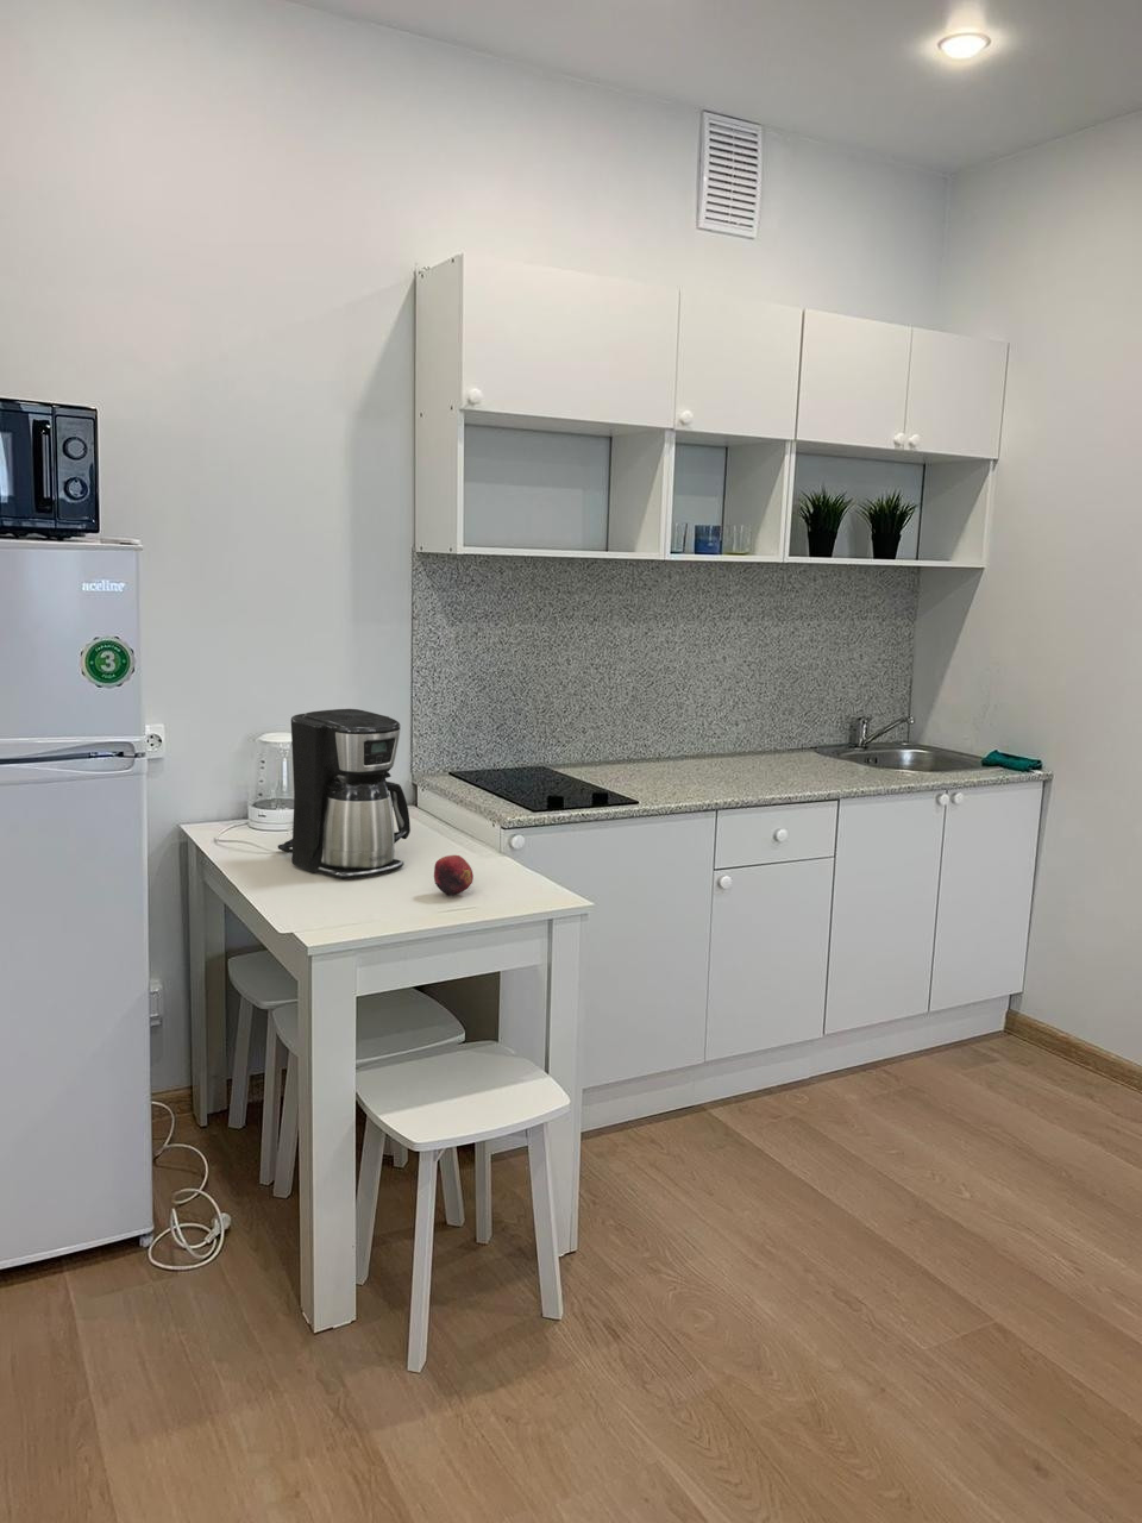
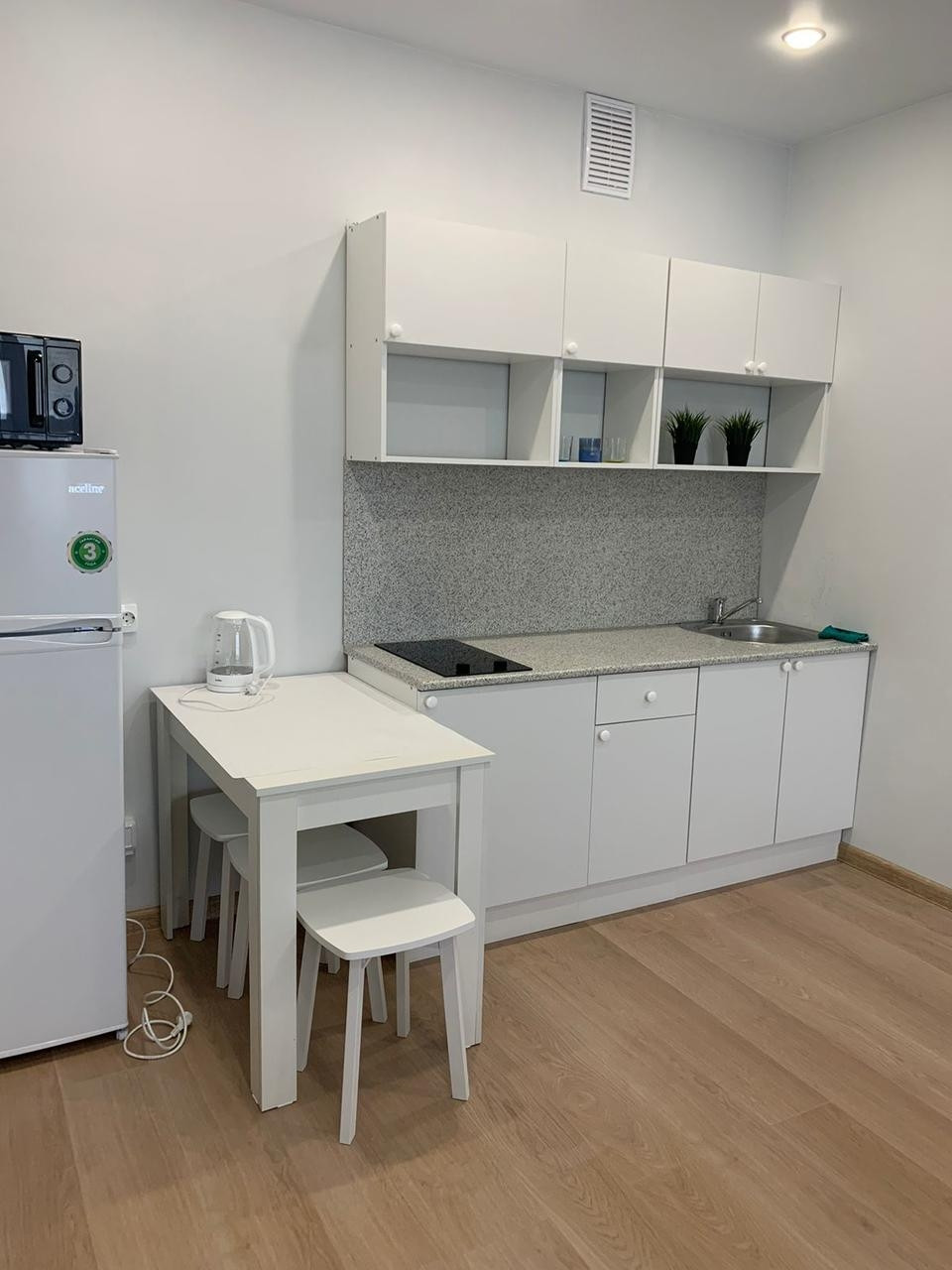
- coffee maker (349, 787)
- fruit (452, 874)
